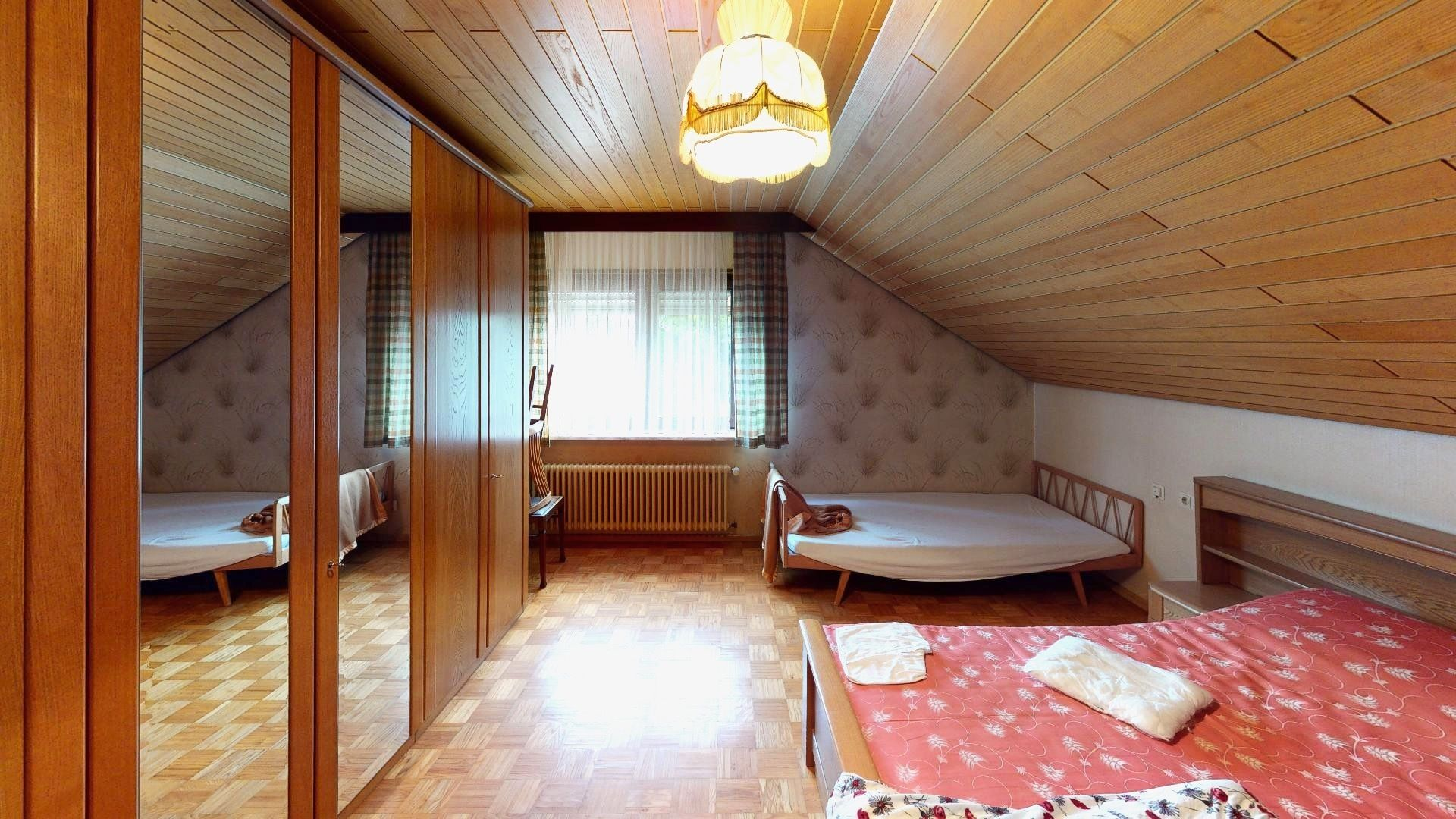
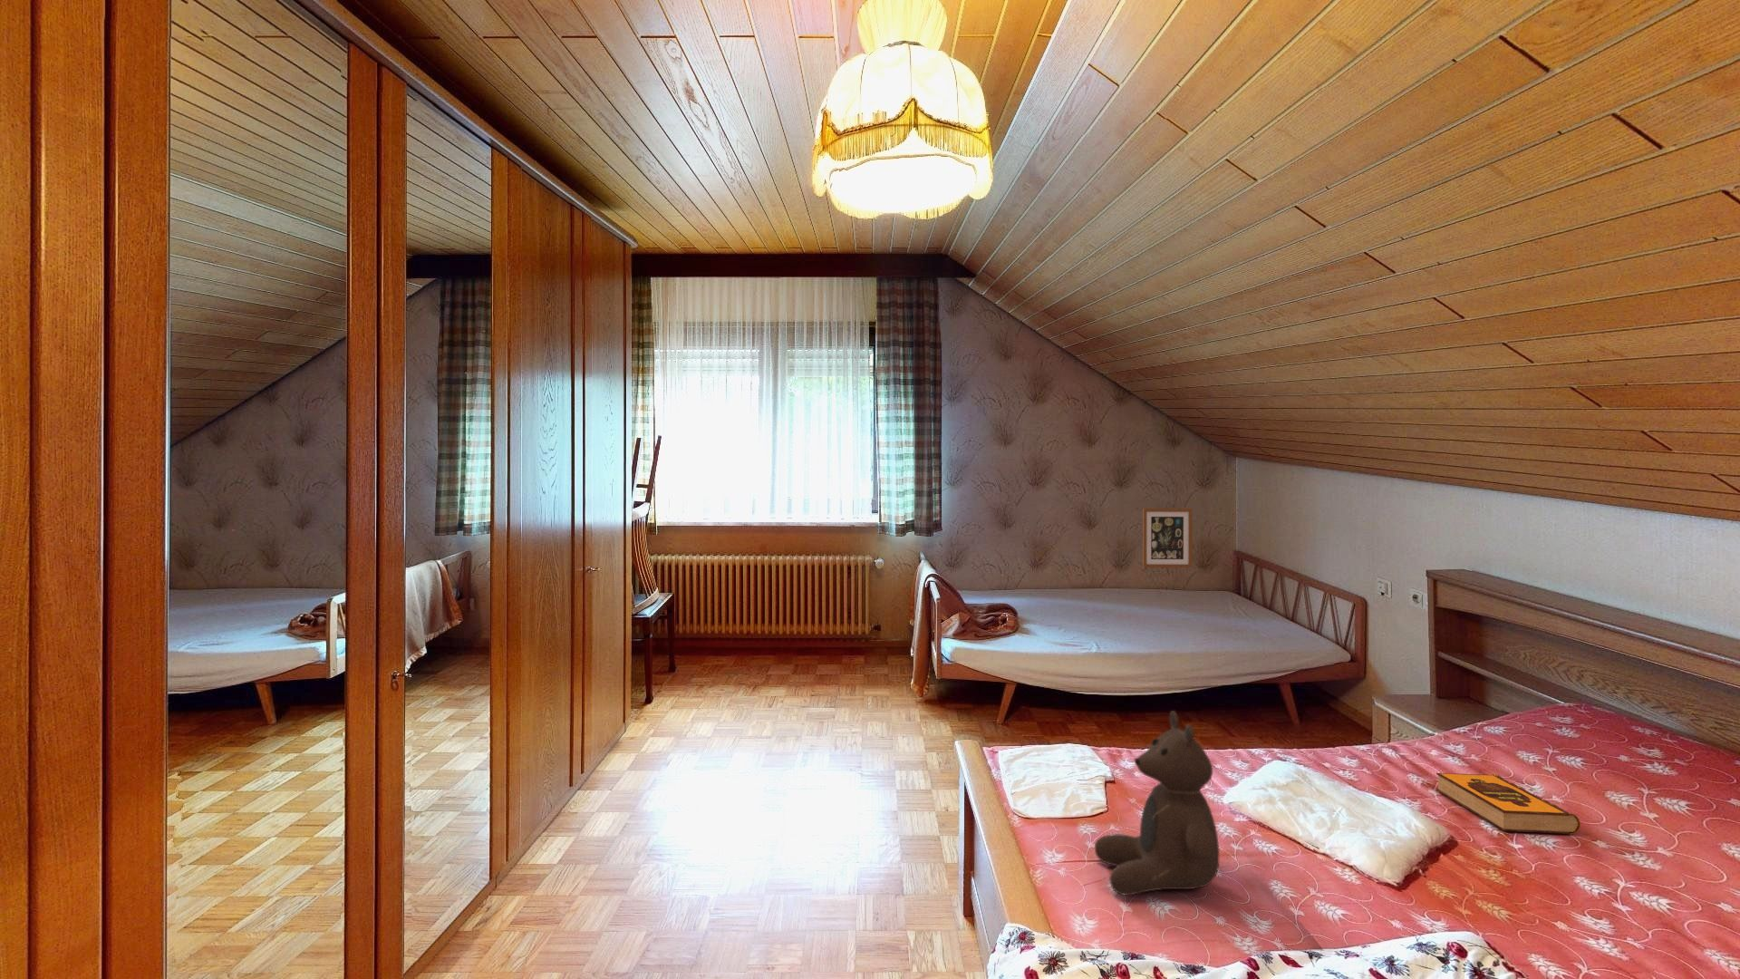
+ hardback book (1503, 801)
+ wall art (1168, 538)
+ teddy bear (1156, 797)
